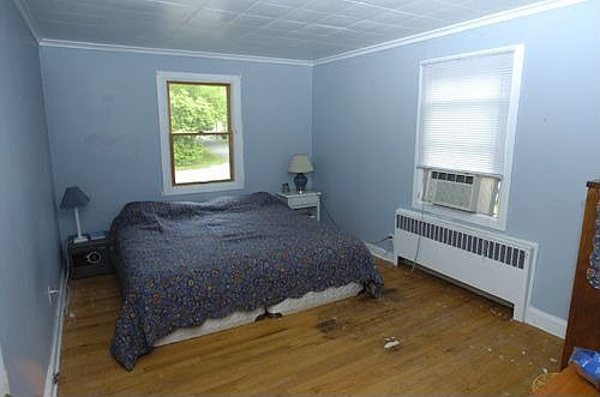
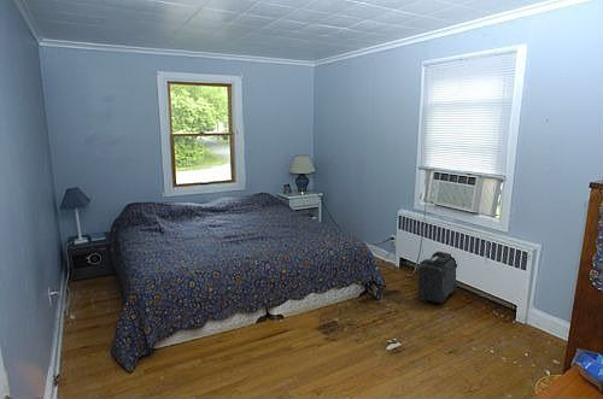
+ backpack (438, 276)
